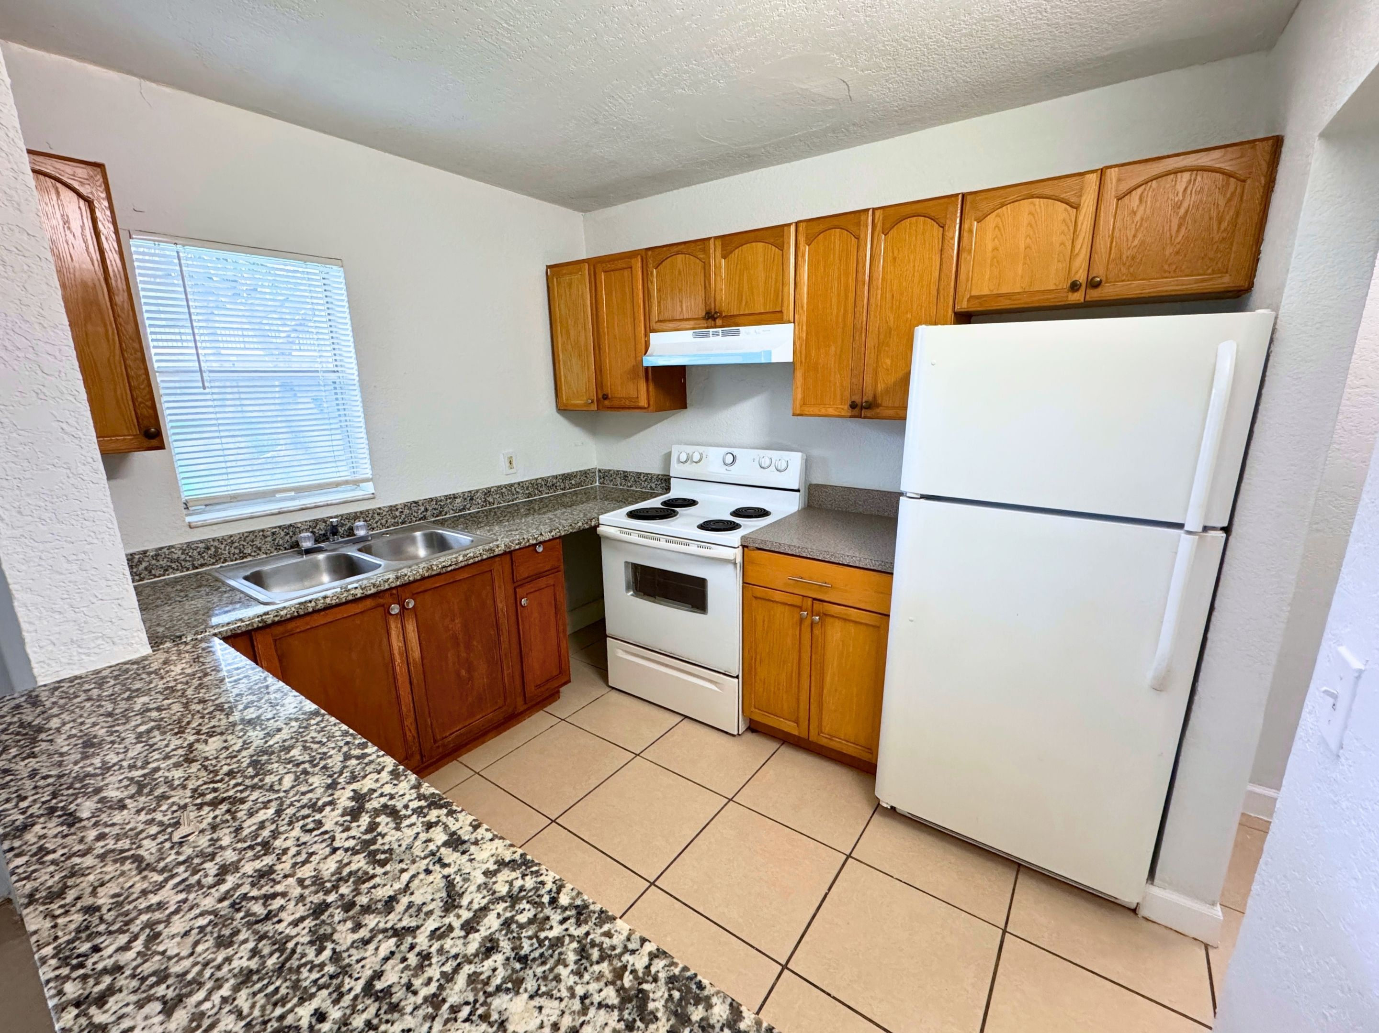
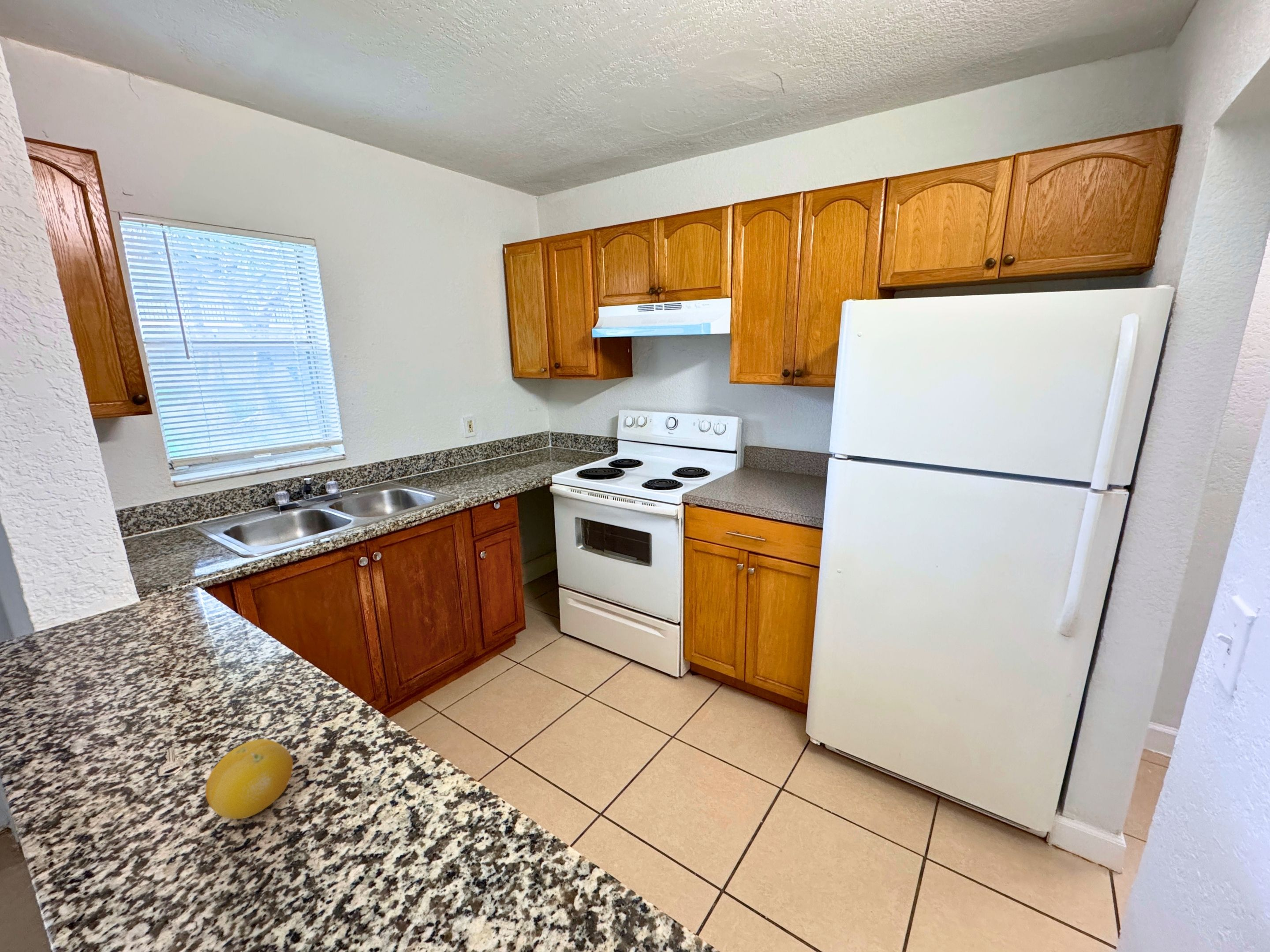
+ fruit (251, 777)
